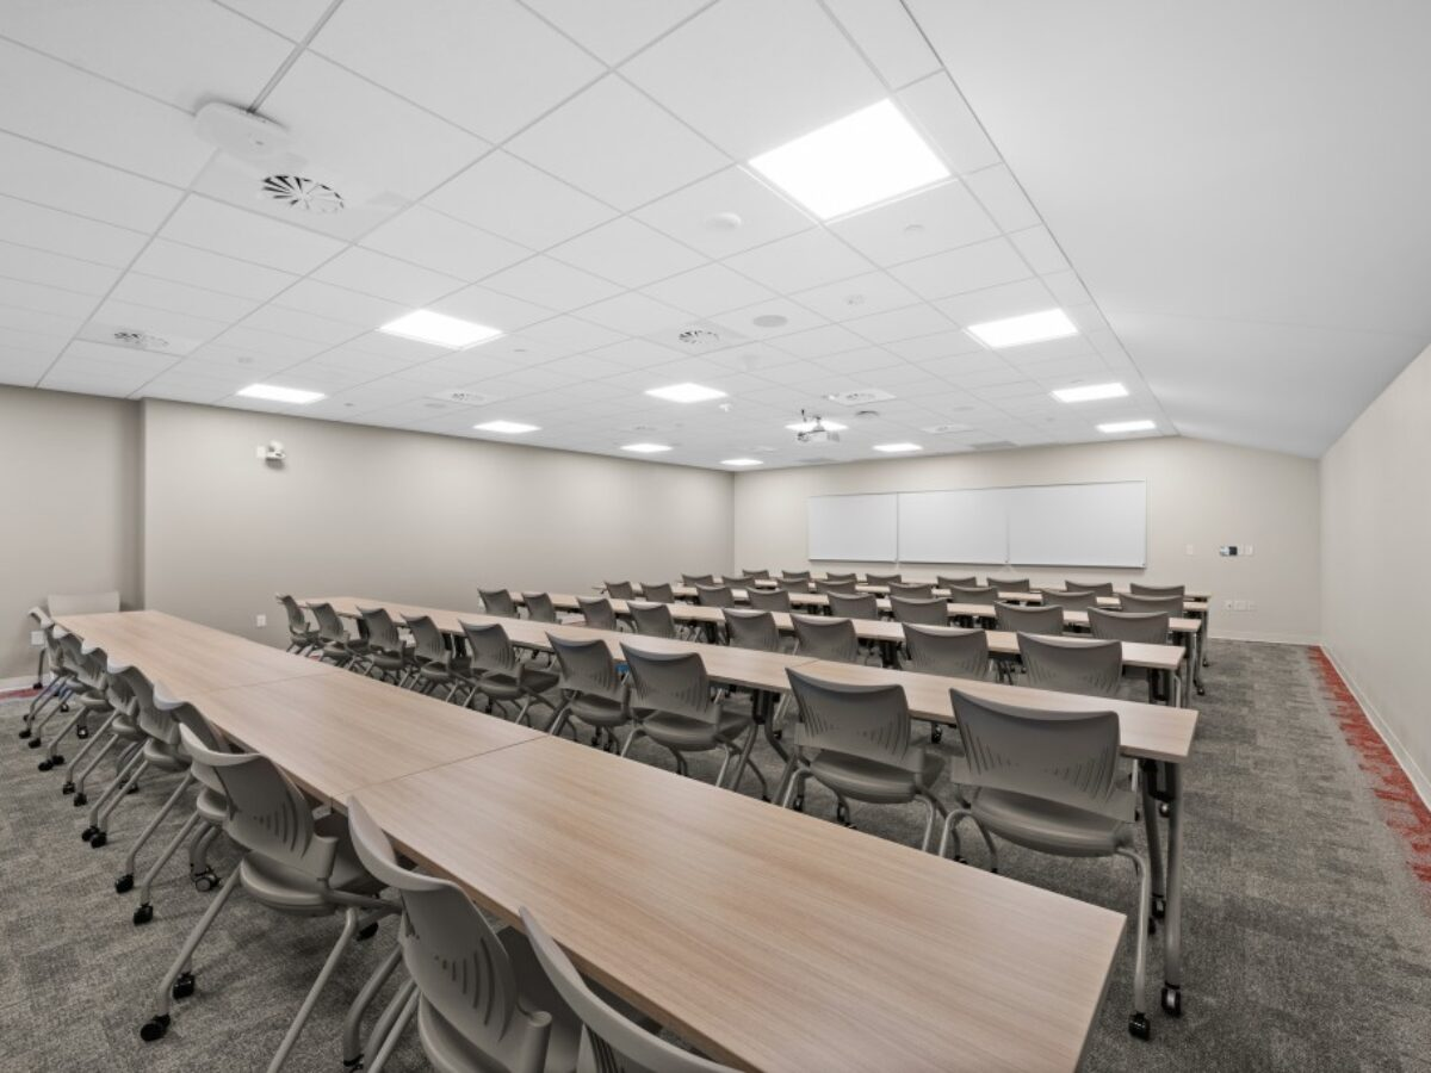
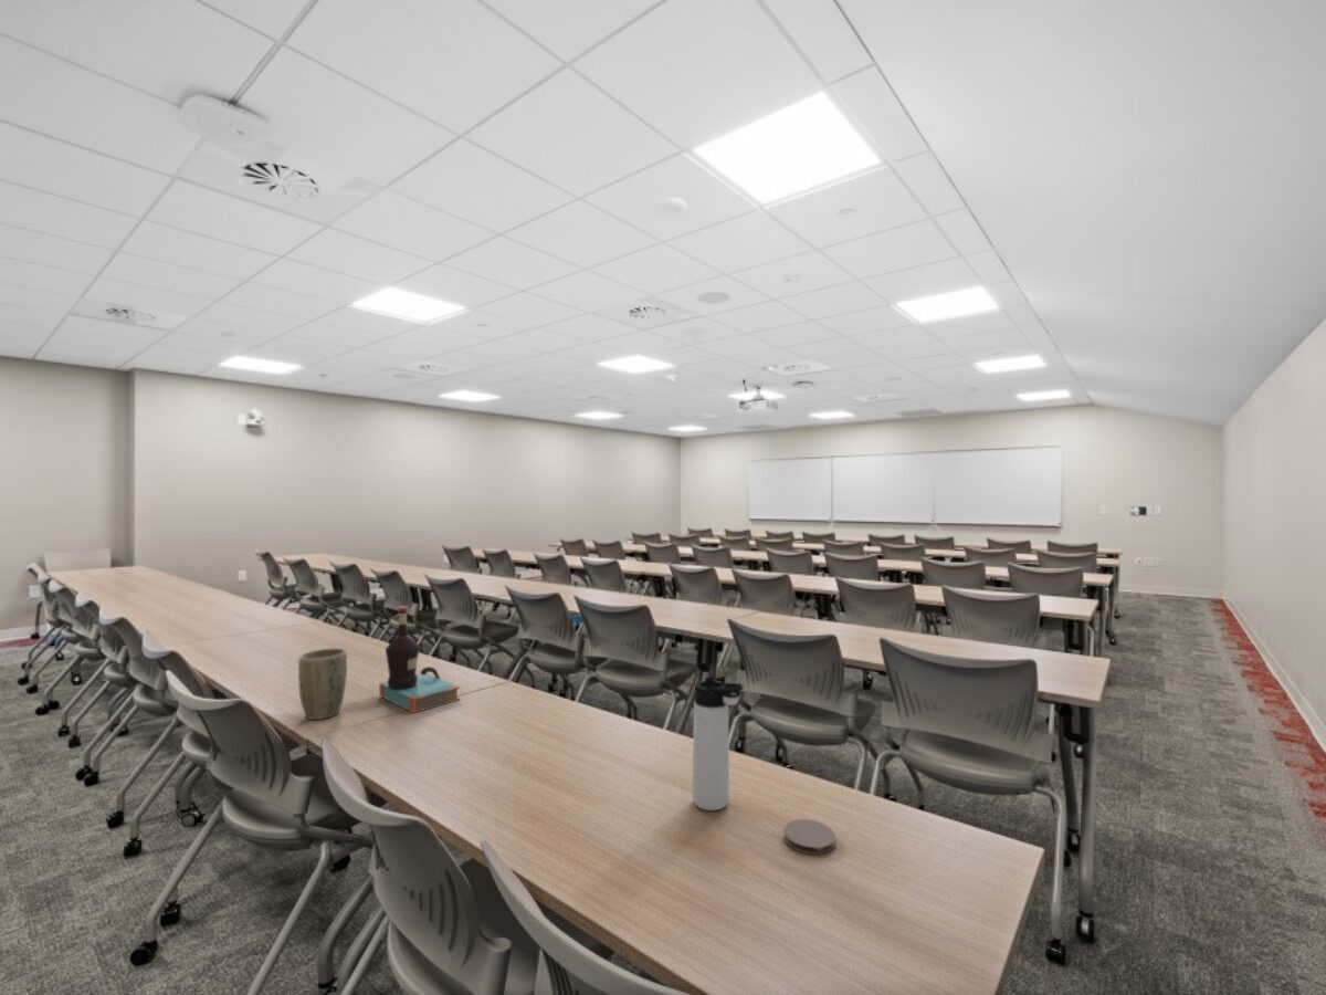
+ thermos bottle (717, 743)
+ bottle (419, 648)
+ plant pot (323, 683)
+ coaster (809, 836)
